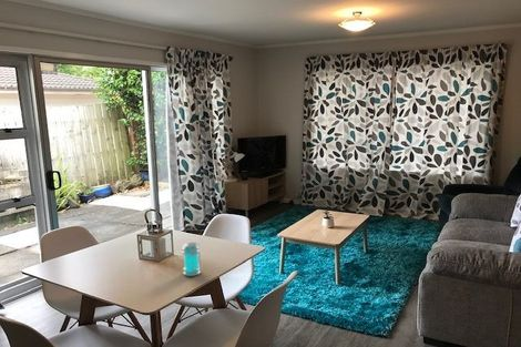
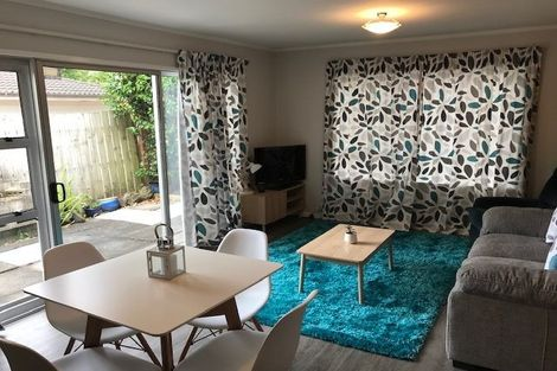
- jar (191, 258)
